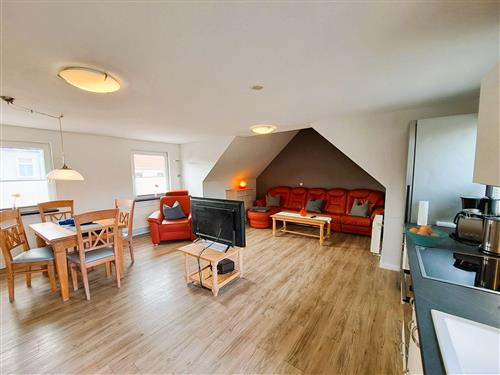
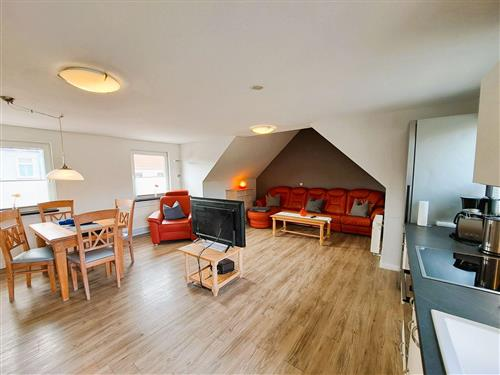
- fruit bowl (425, 234)
